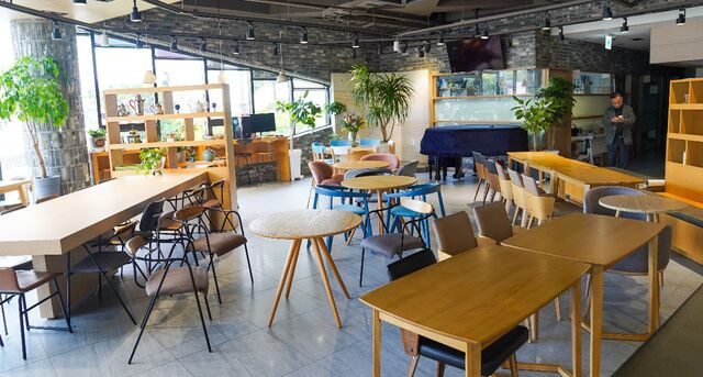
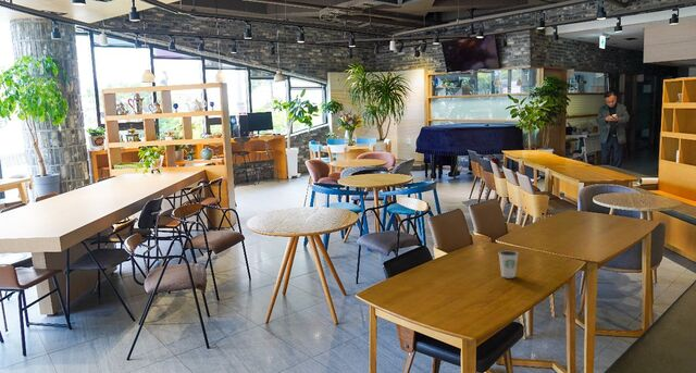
+ dixie cup (508, 264)
